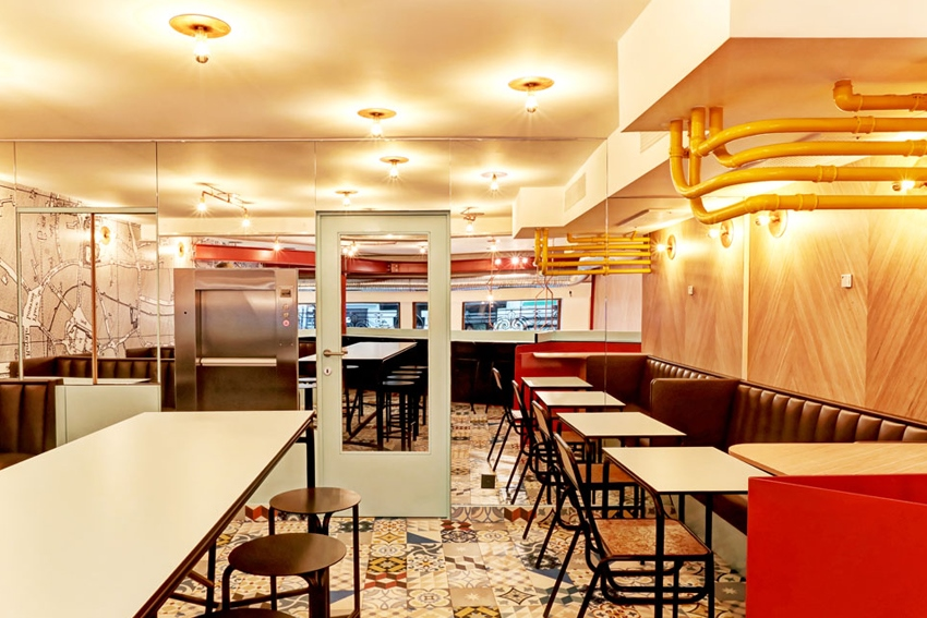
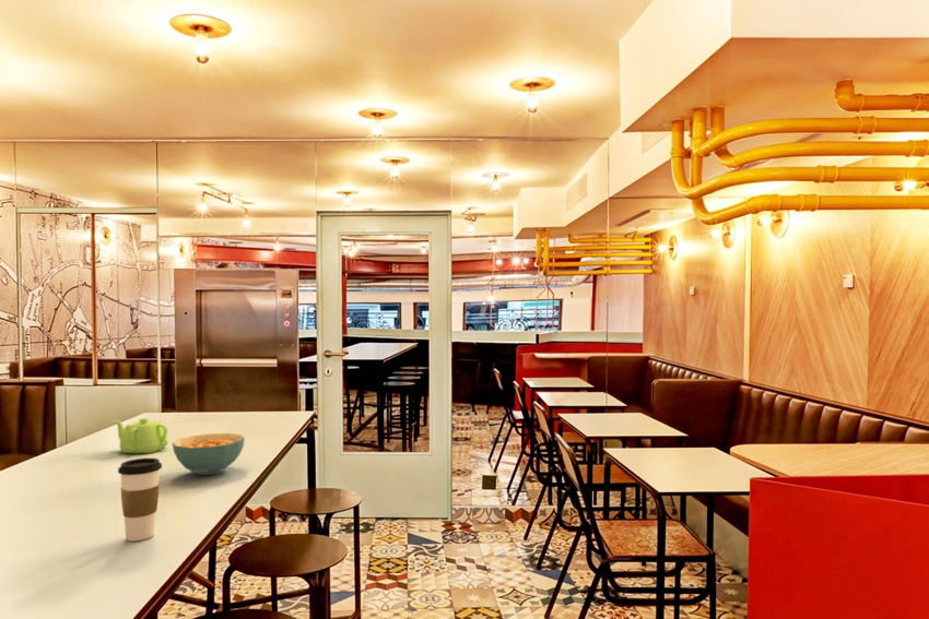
+ coffee cup (140, 499)
+ cereal bowl (209, 455)
+ teapot (140, 433)
